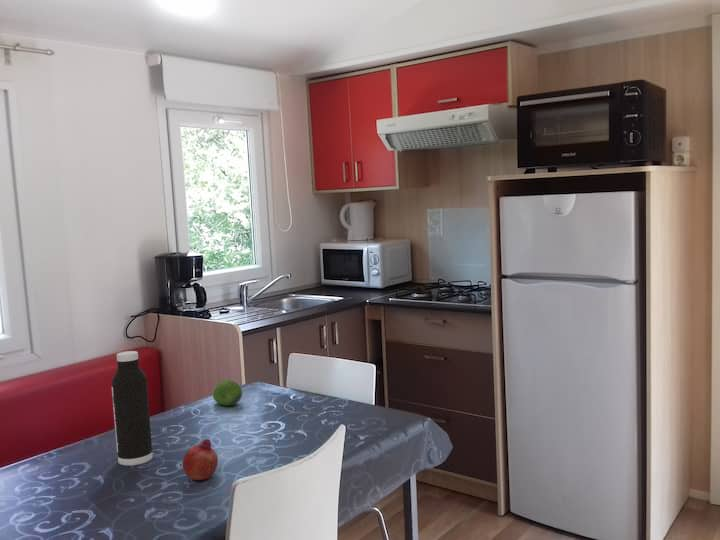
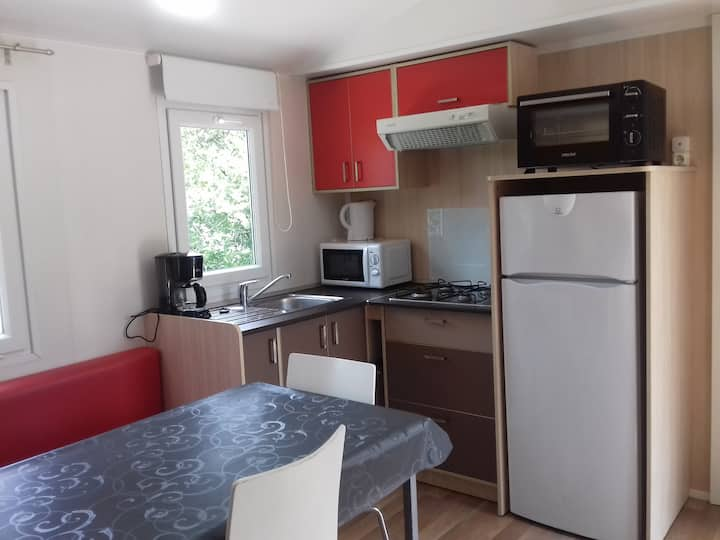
- fruit (200, 459)
- water bottle (131, 406)
- fruit (226, 392)
